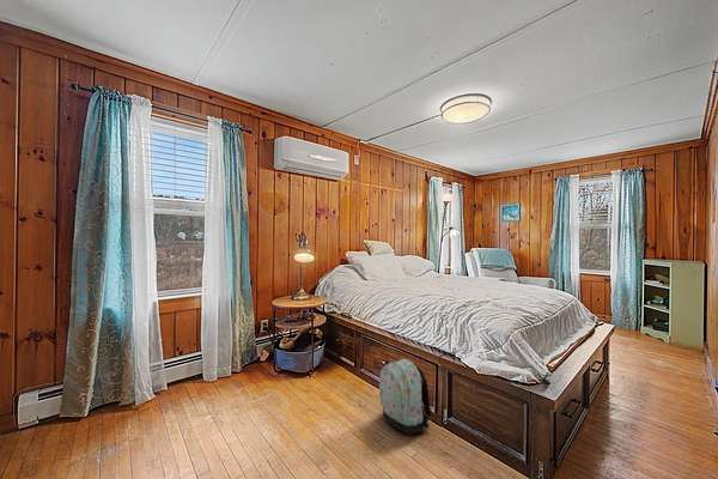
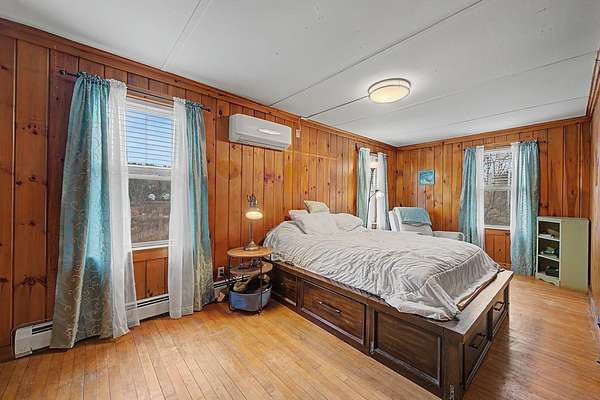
- backpack (402, 393)
